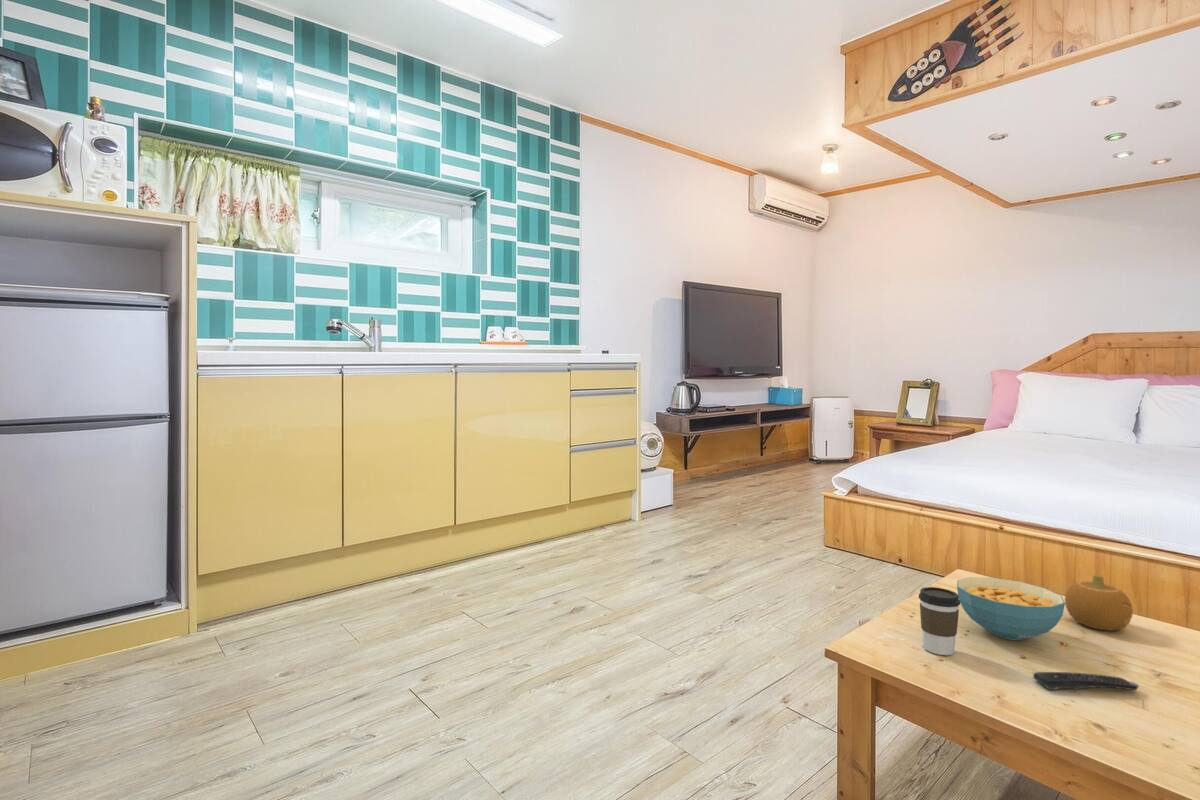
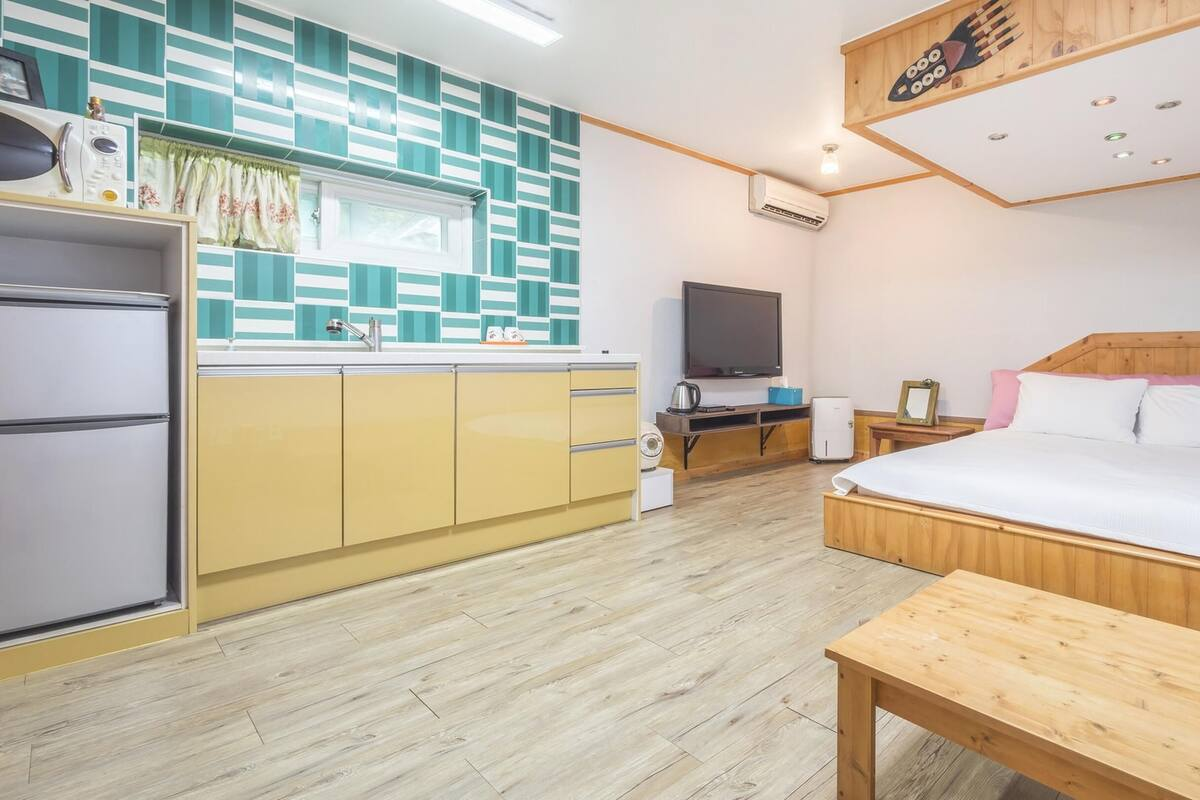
- fruit (1097, 599)
- remote control (1087, 681)
- cereal bowl (1007, 612)
- coffee cup (938, 620)
